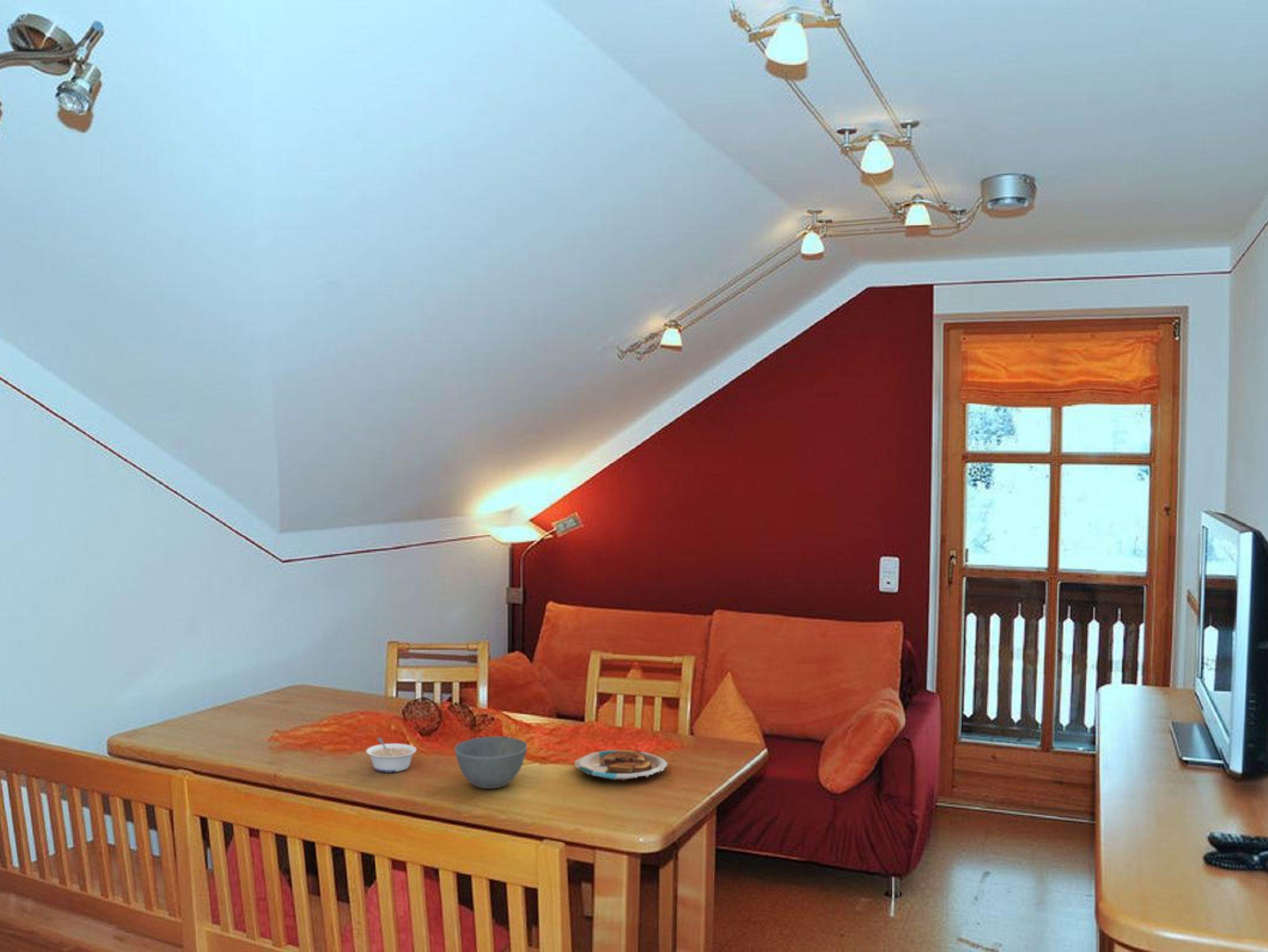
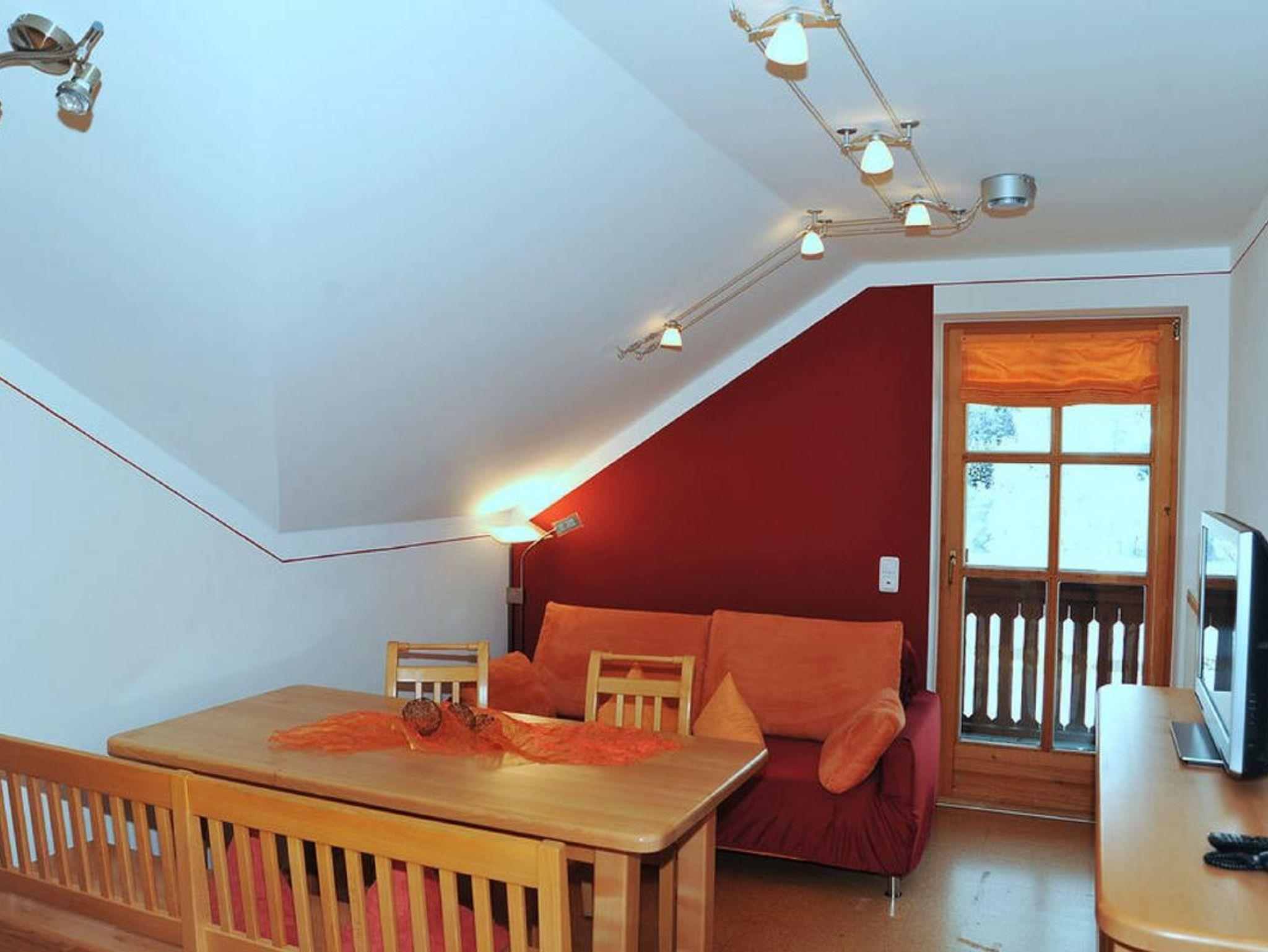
- legume (389, 756)
- plate (620, 764)
- bowl (491, 765)
